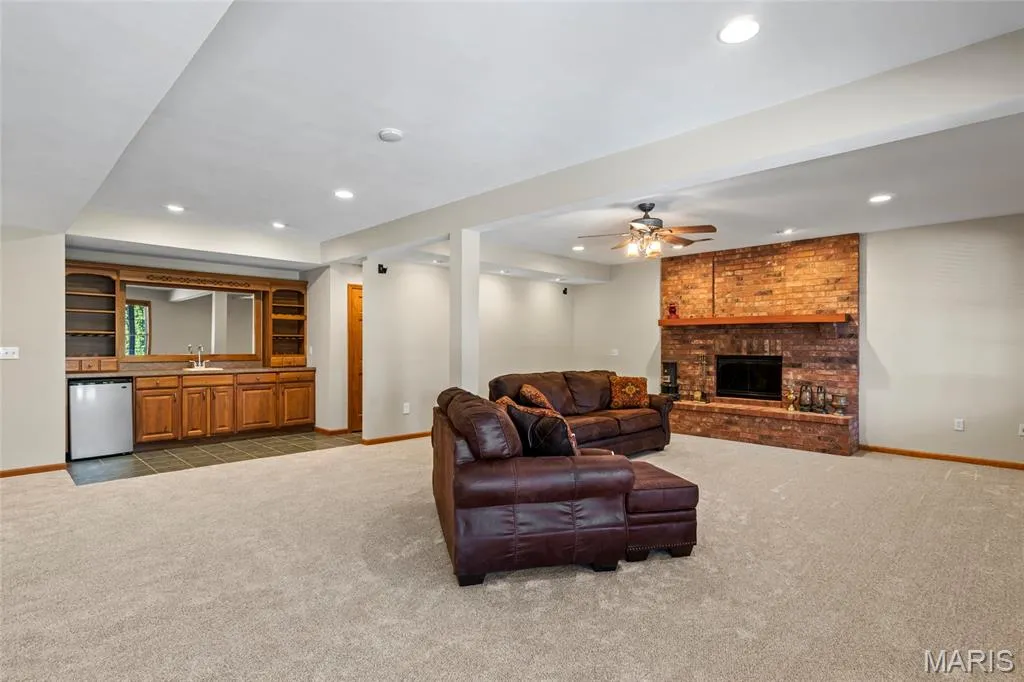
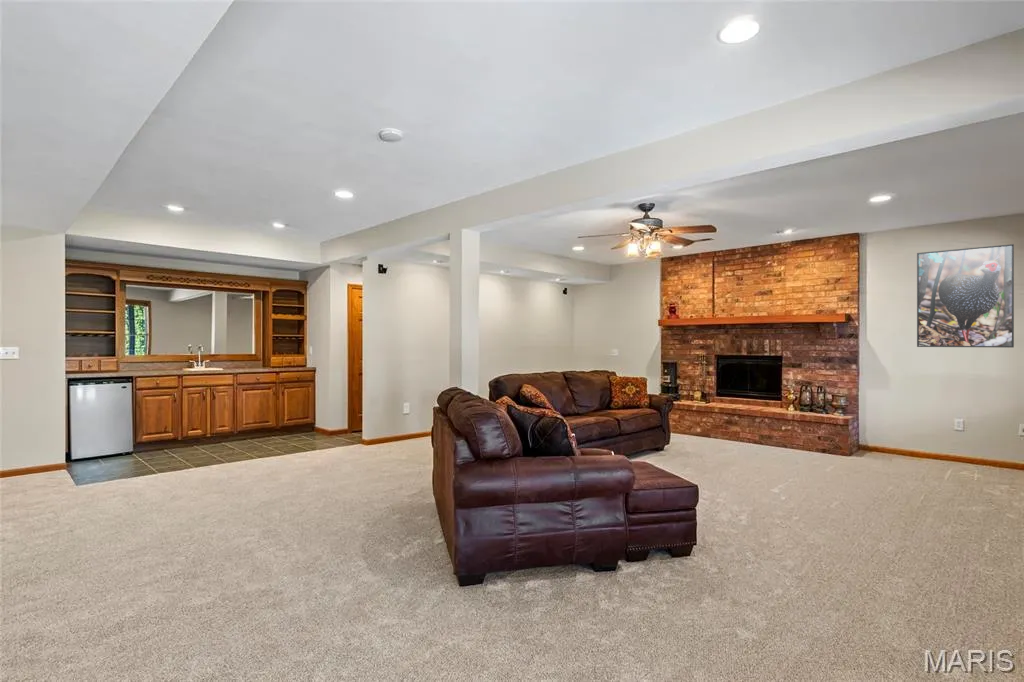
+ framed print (963, 298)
